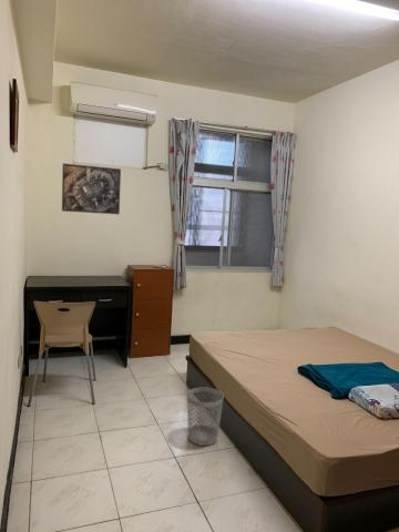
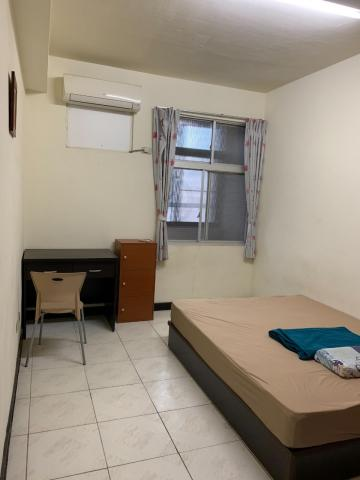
- wastebasket (203, 416)
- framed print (91, 190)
